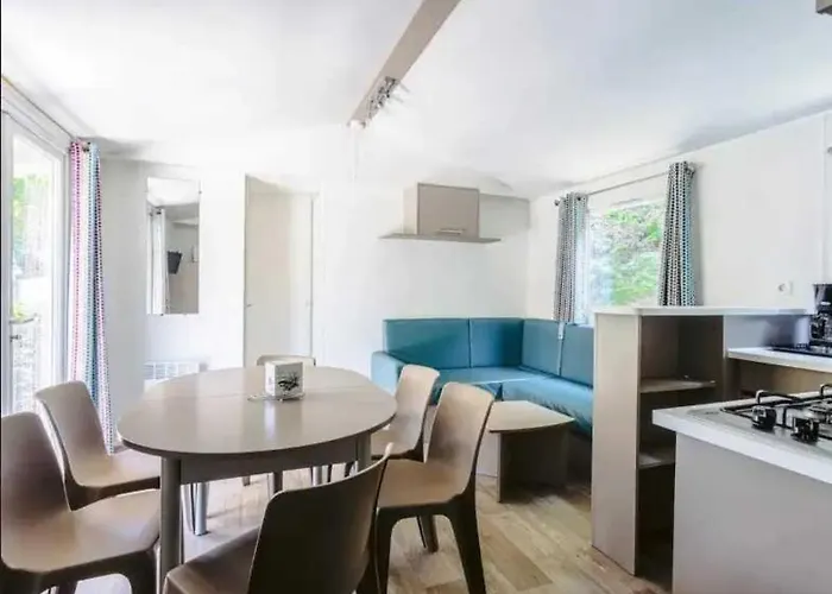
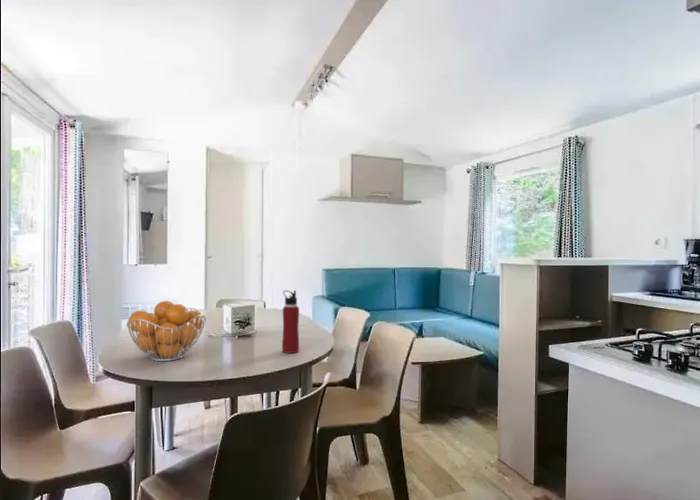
+ water bottle (290, 320)
+ fruit basket (167, 329)
